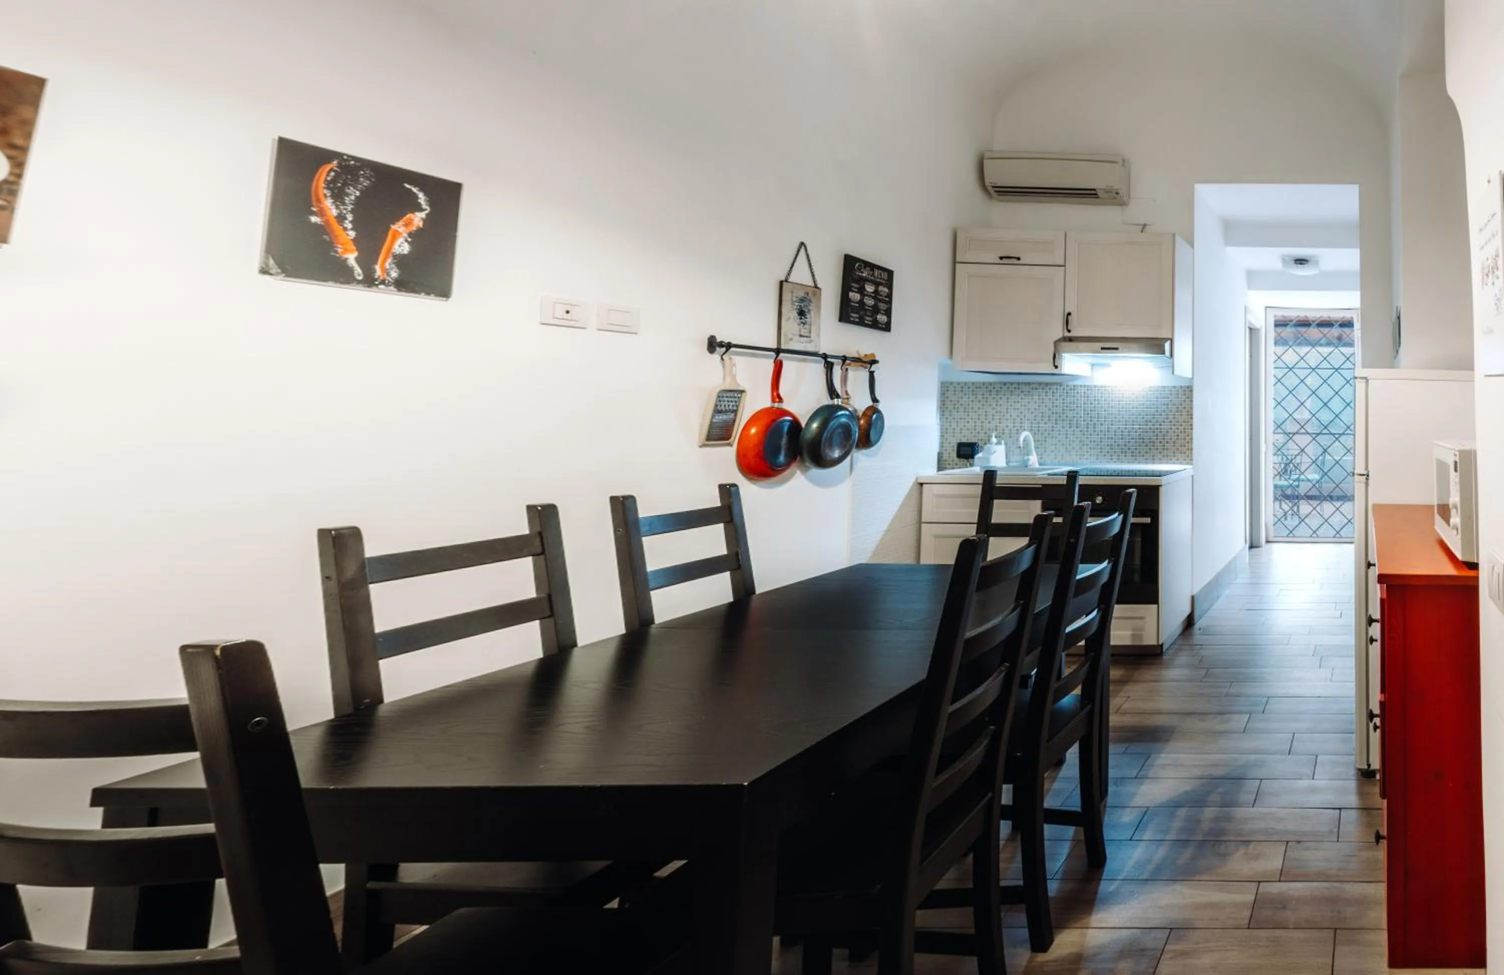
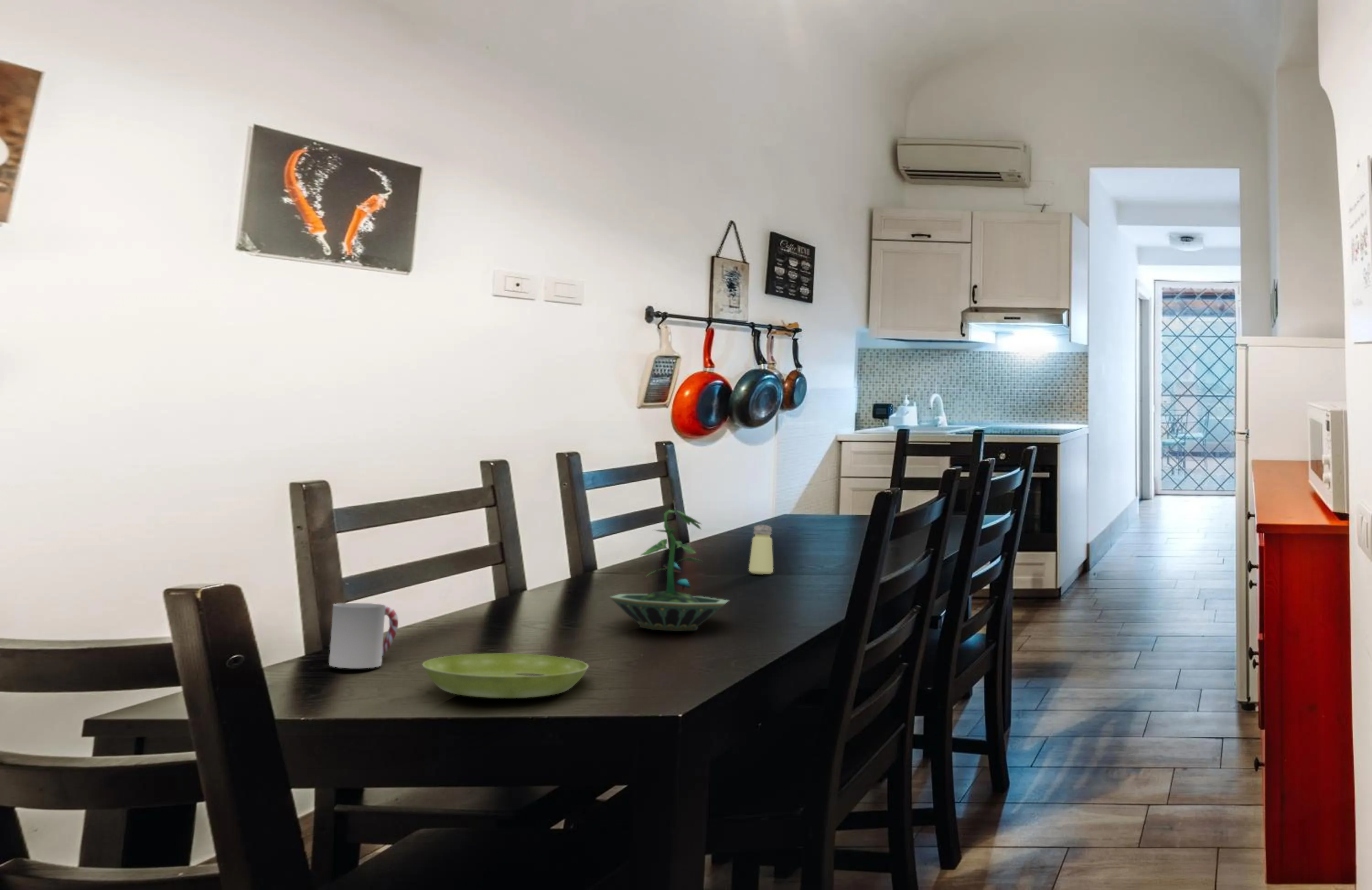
+ terrarium (673, 532)
+ saucer (506, 676)
+ saltshaker (761, 549)
+ cup (367, 634)
